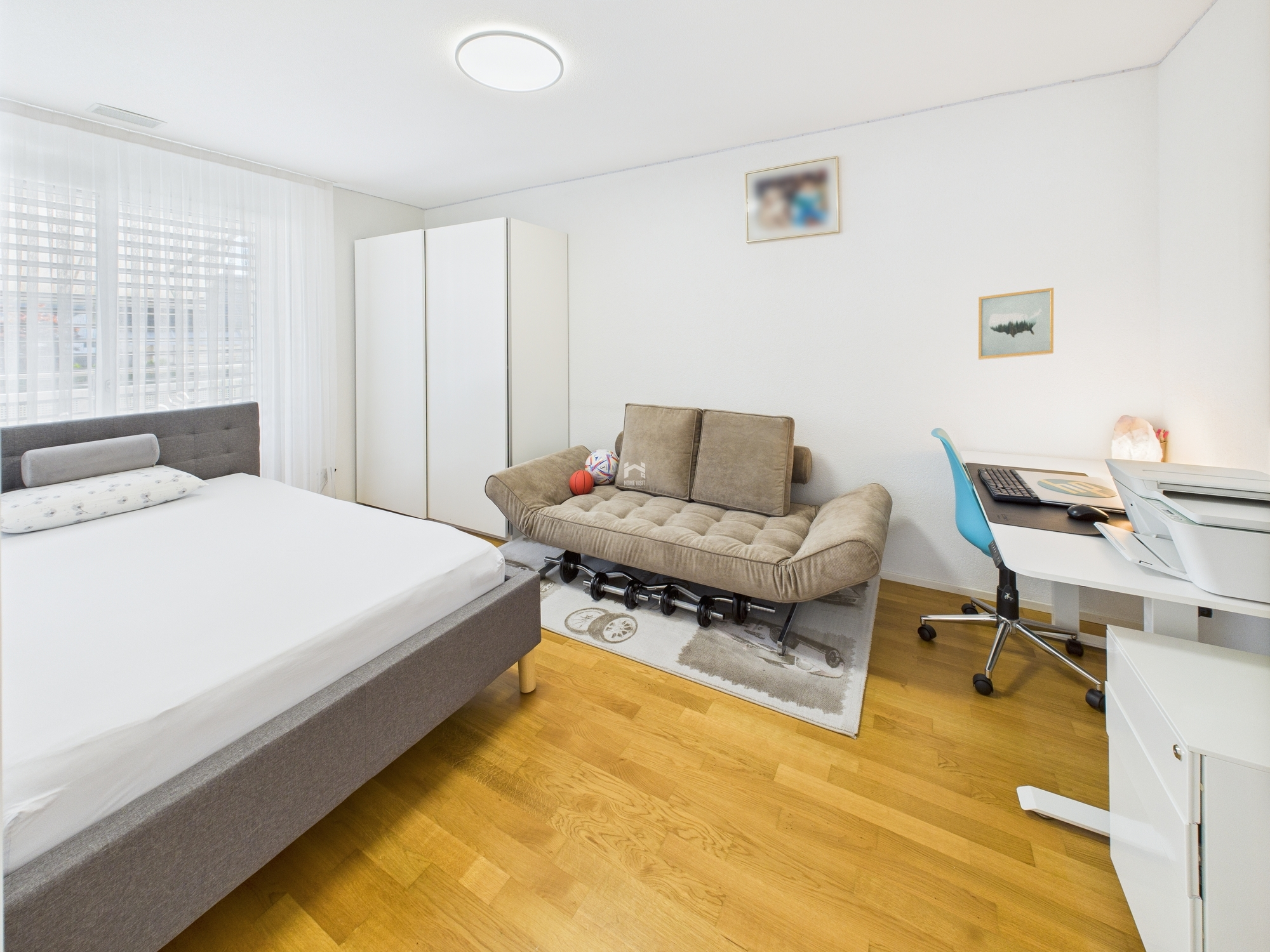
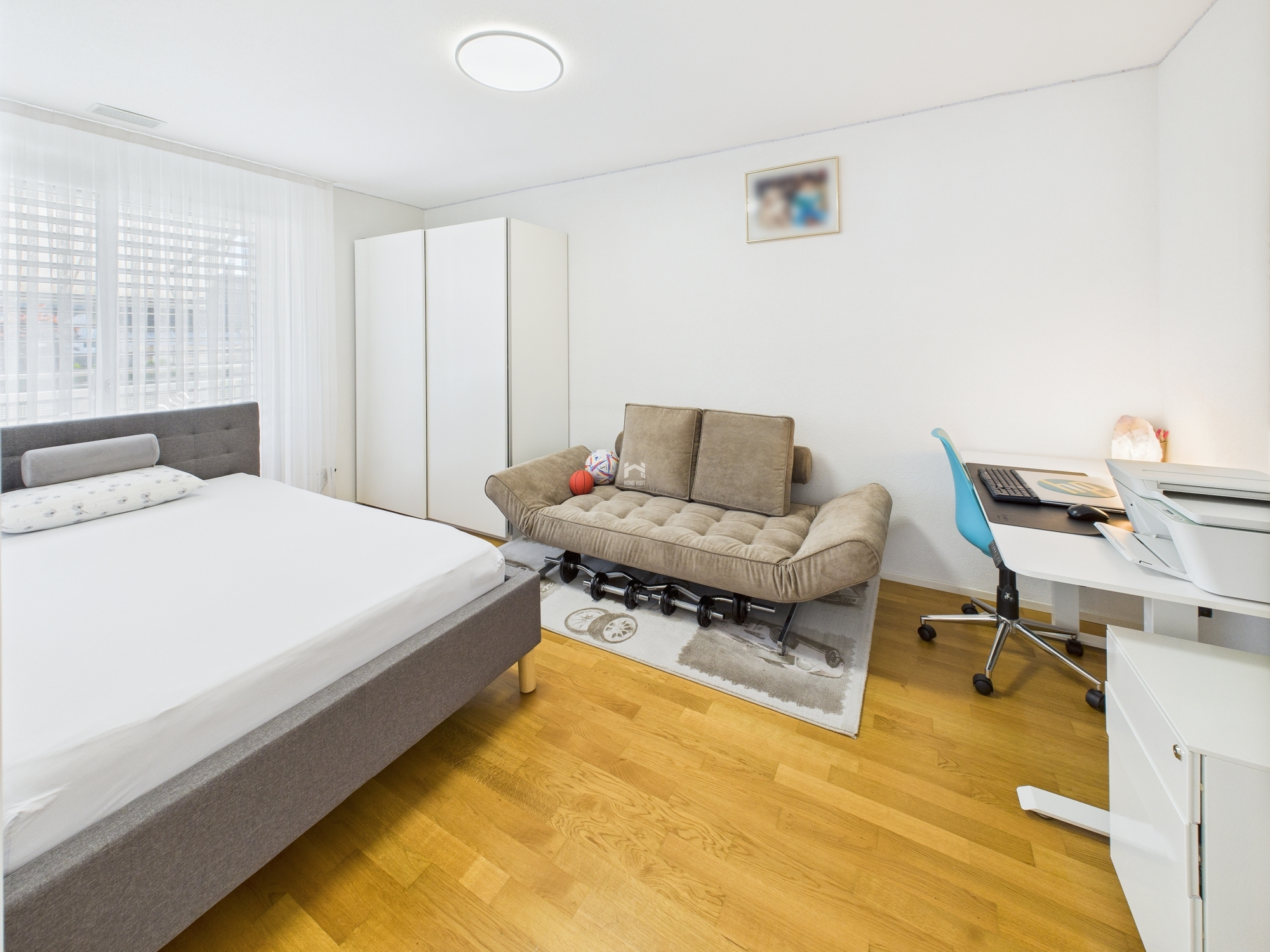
- wall art (1015, 325)
